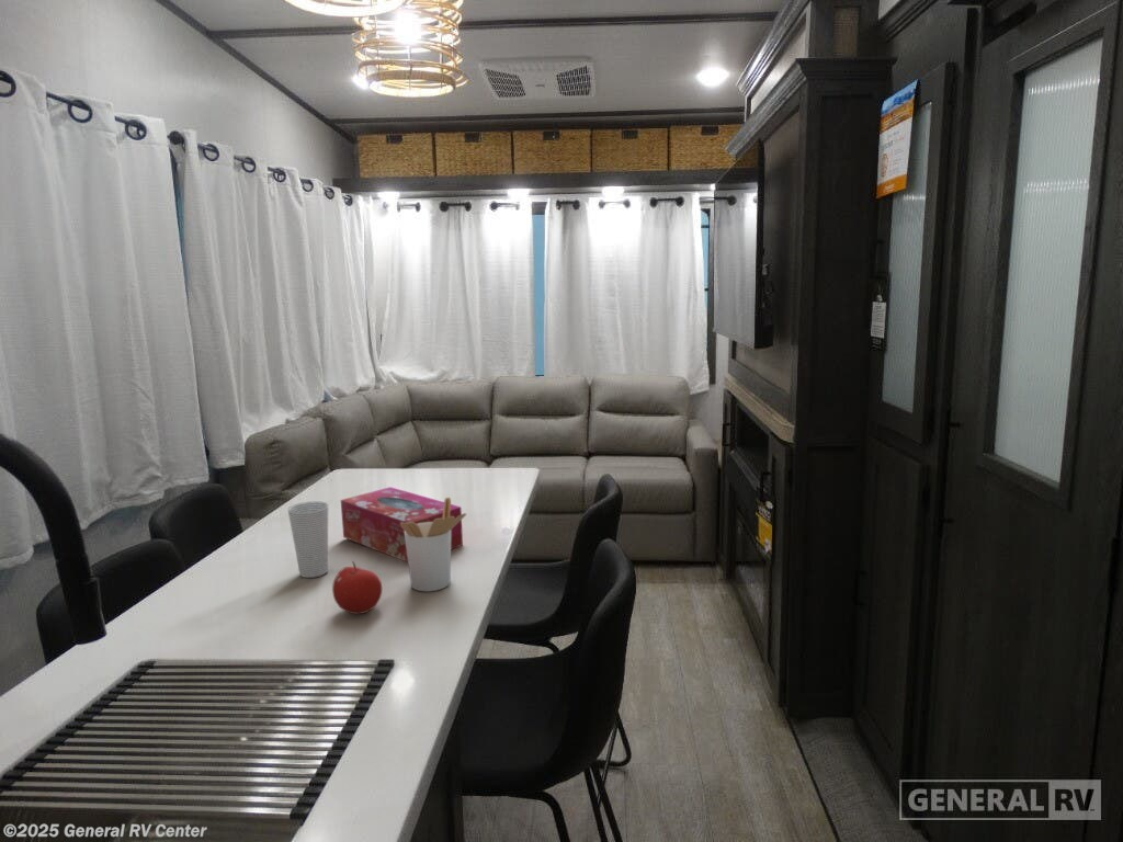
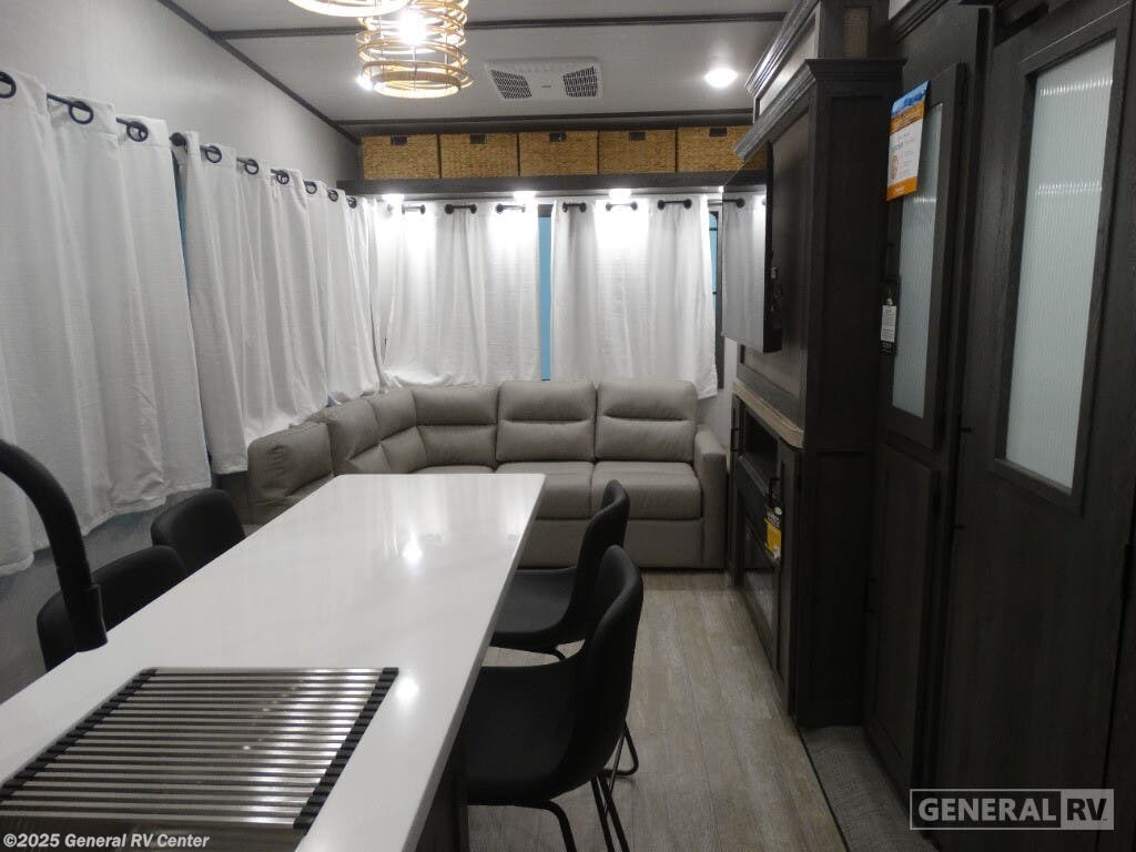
- tissue box (400, 522)
- utensil holder (435, 546)
- fruit (356, 587)
- cup (310, 539)
